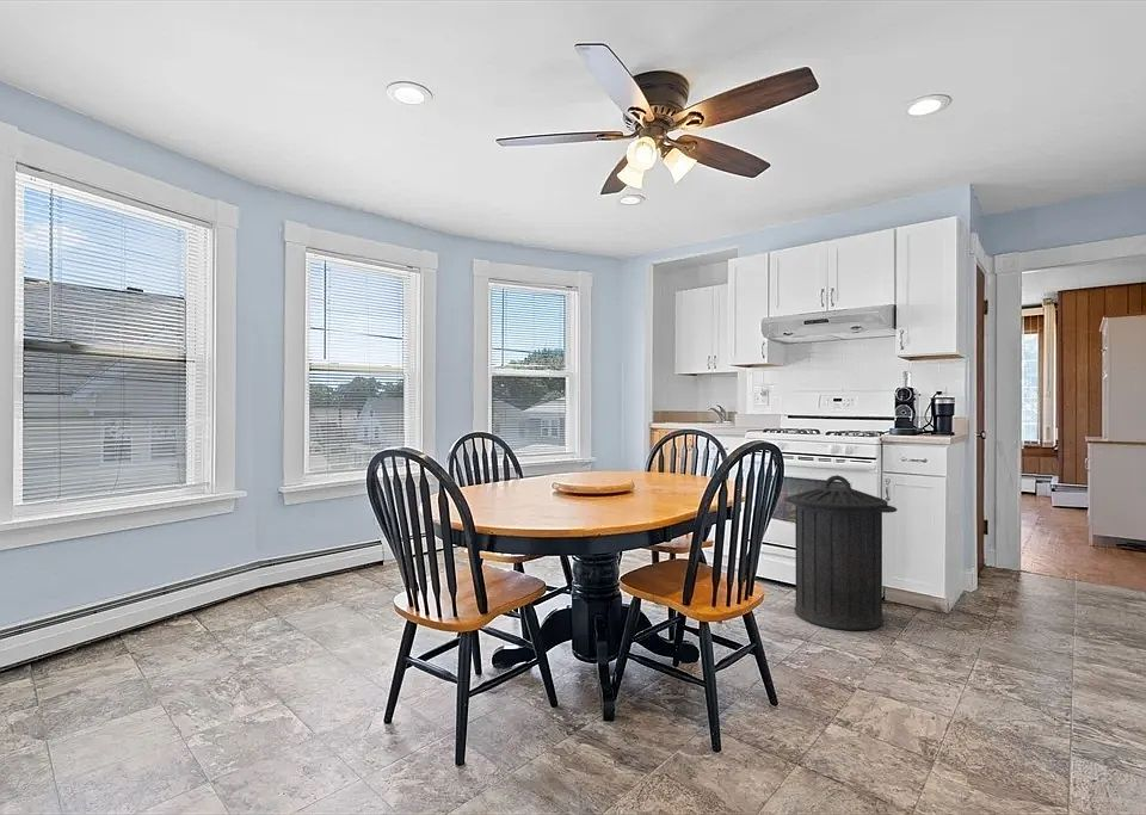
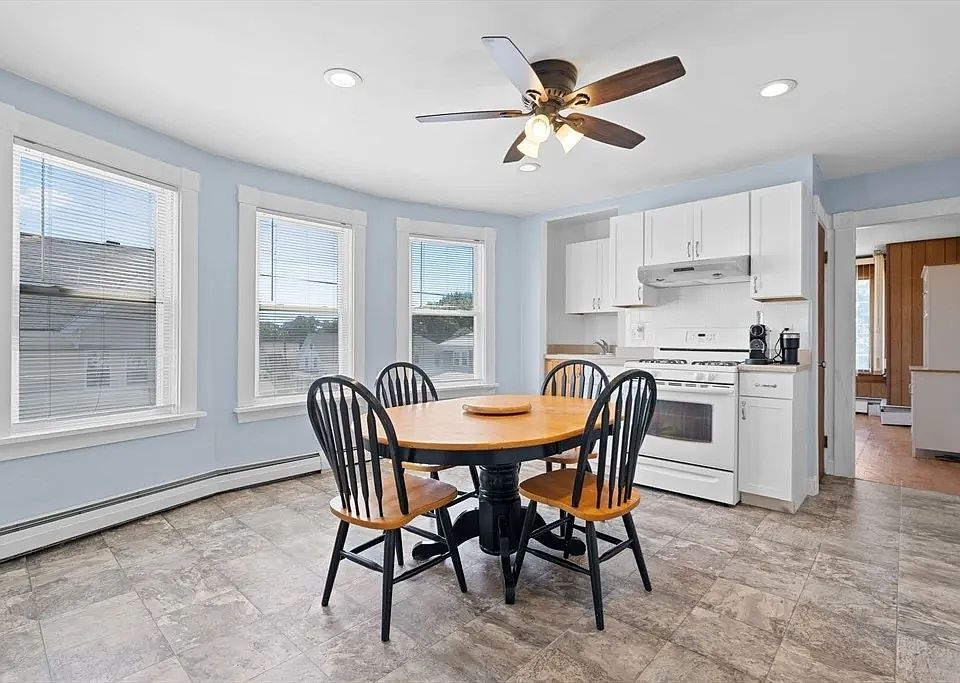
- trash can (837, 545)
